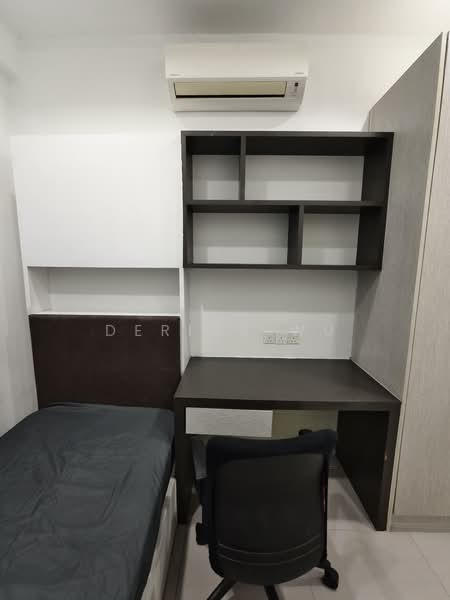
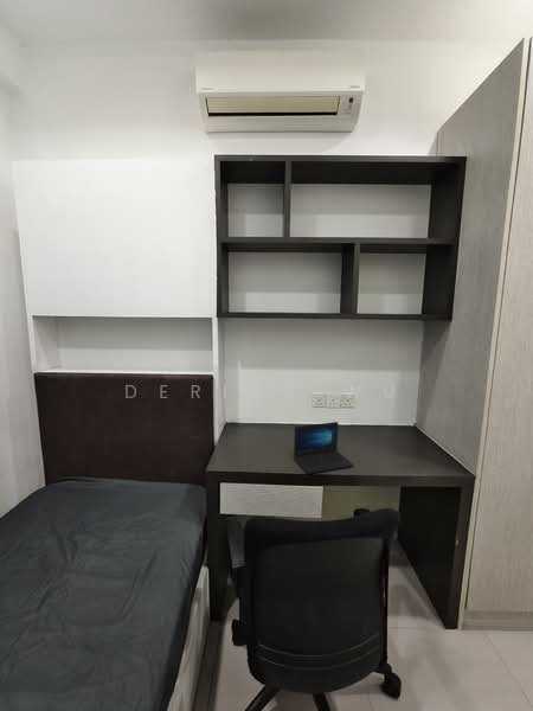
+ laptop (323, 446)
